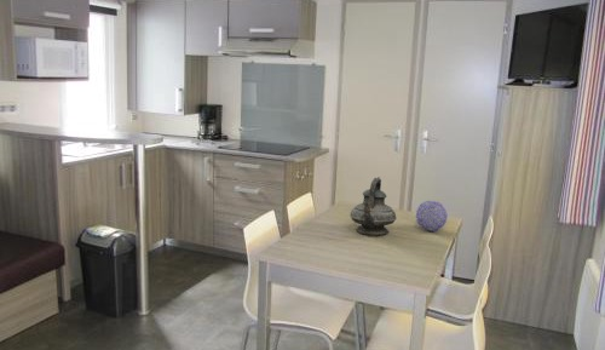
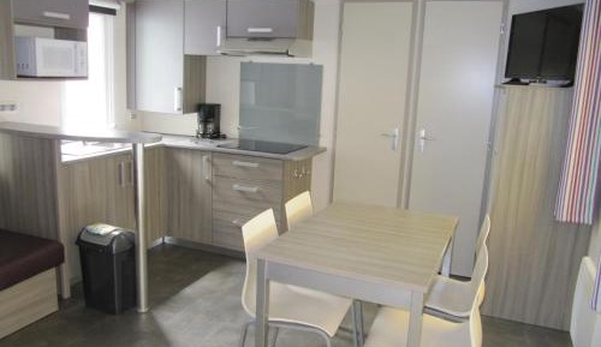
- teapot (371, 206)
- decorative ball (431, 216)
